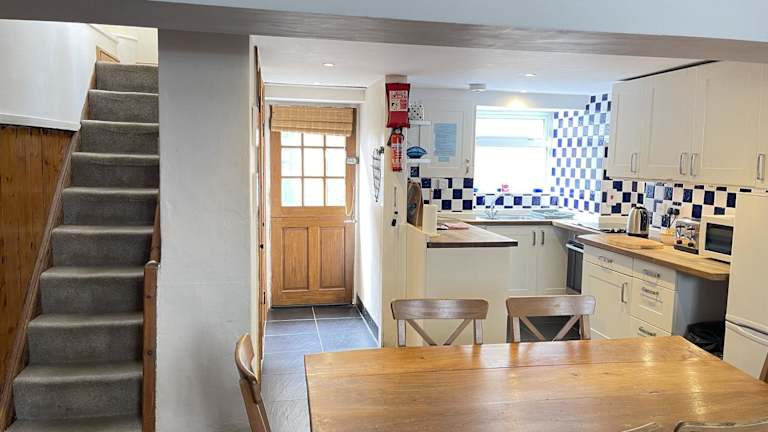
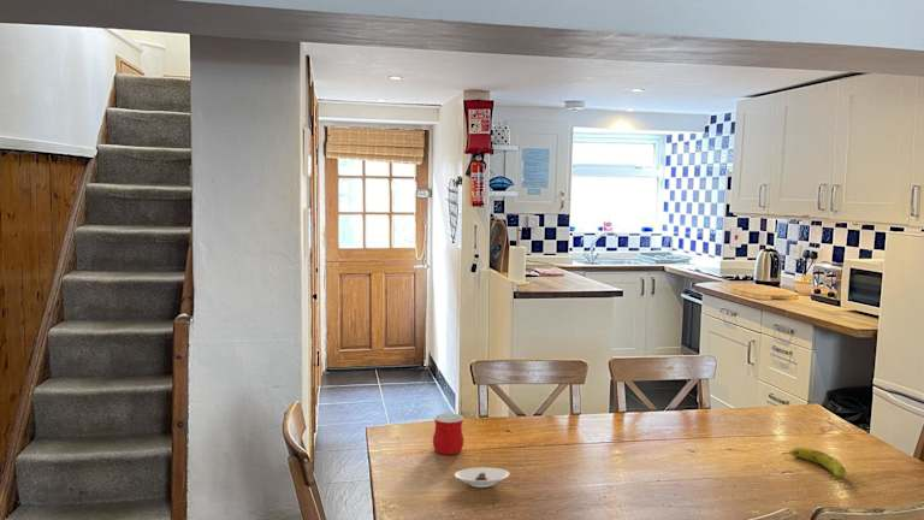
+ mug (448, 435)
+ fruit (817, 461)
+ saucer (481, 478)
